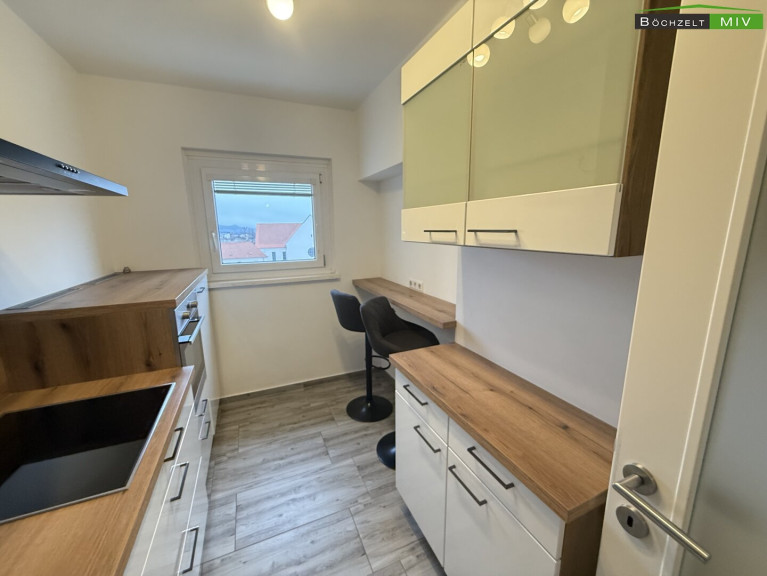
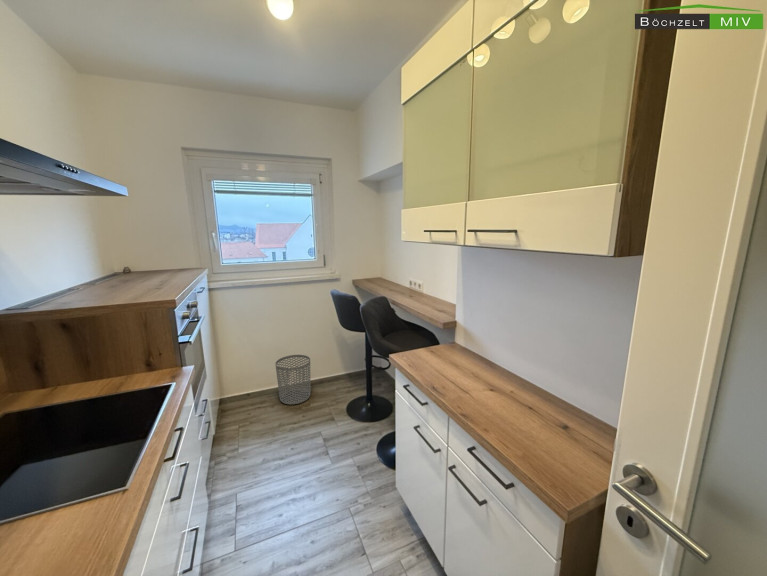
+ waste bin (294, 379)
